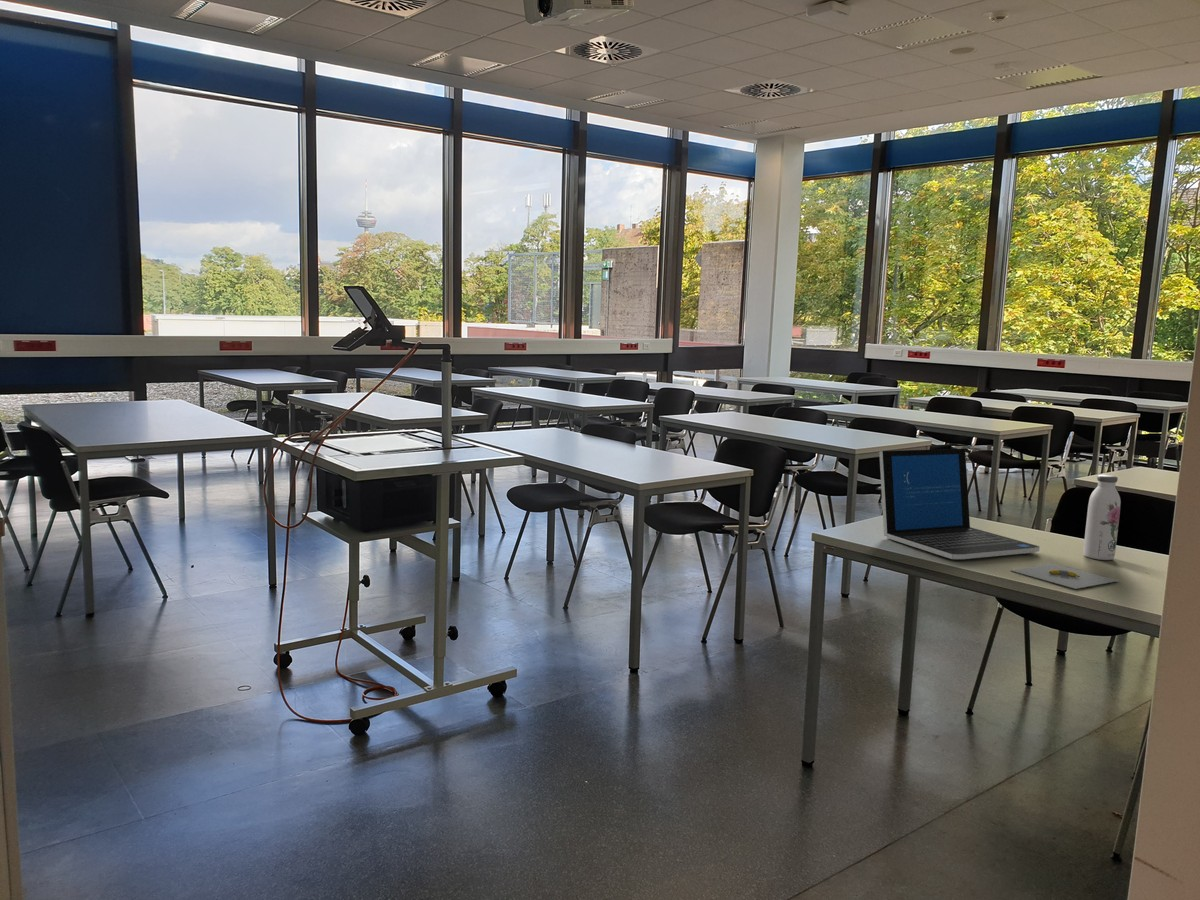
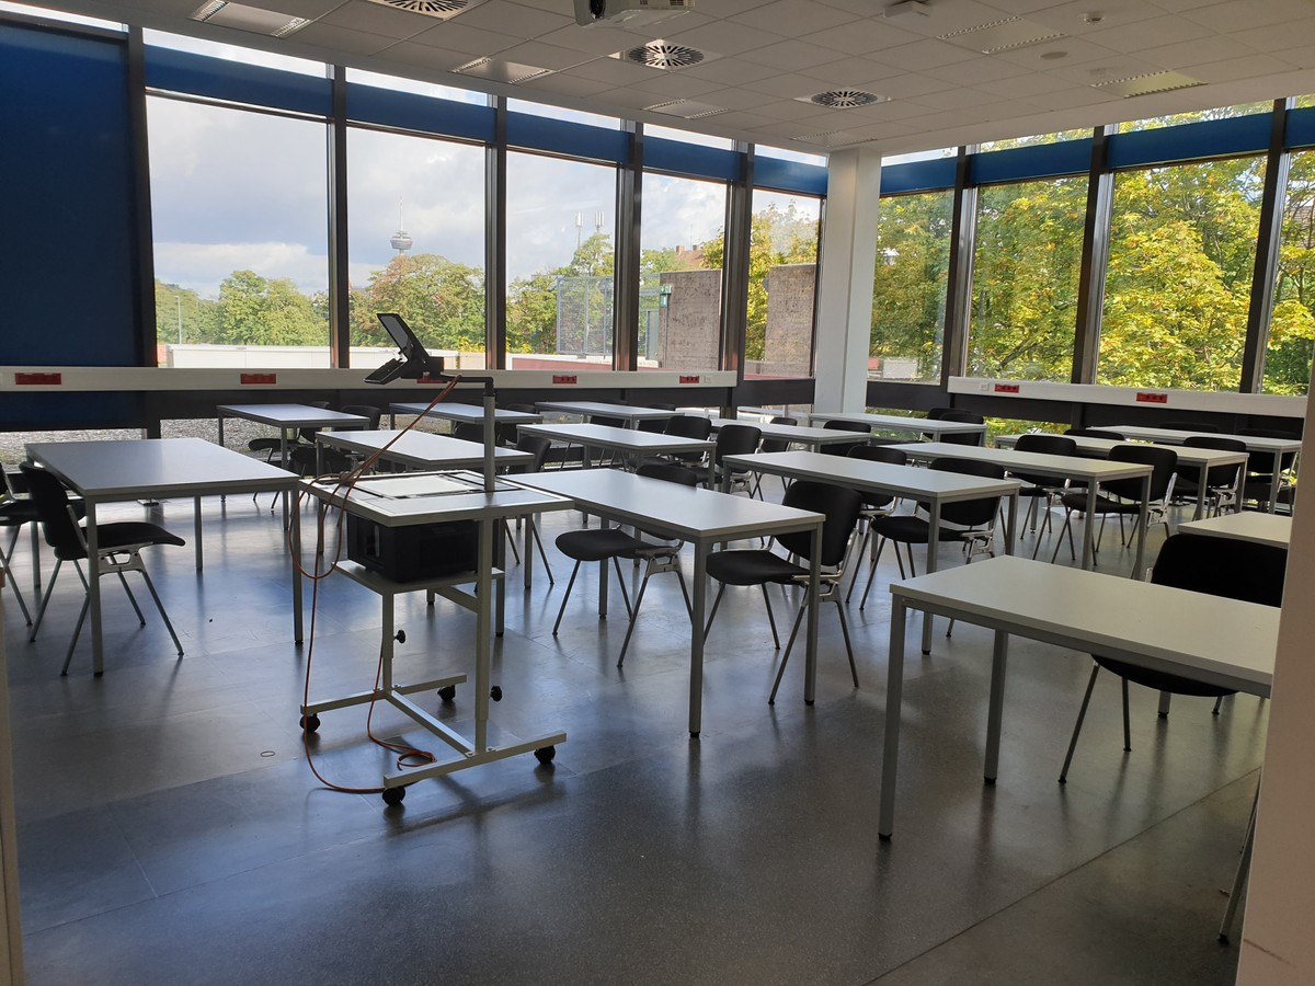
- laptop (958, 500)
- water bottle (1103, 516)
- banana (1063, 573)
